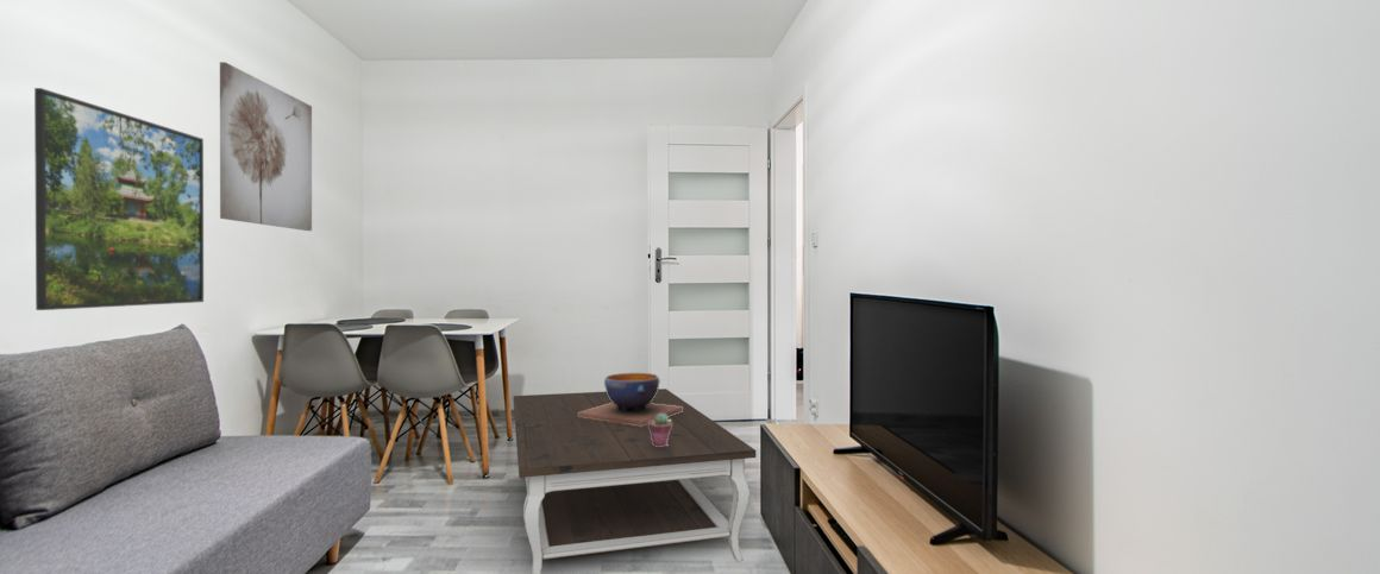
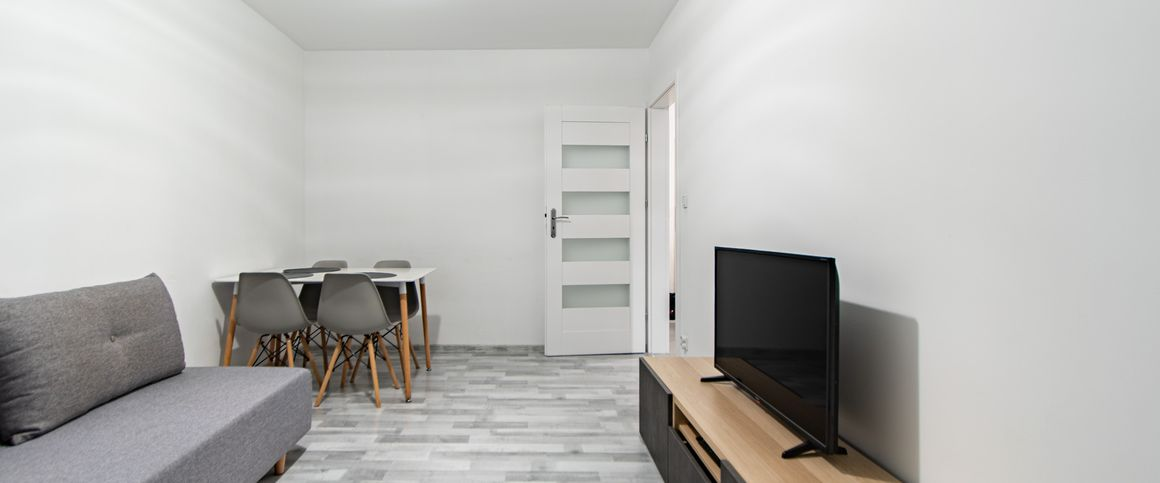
- wall art (270, 156)
- decorative bowl (631, 395)
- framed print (132, 210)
- coffee table (611, 463)
- potted succulent (659, 428)
